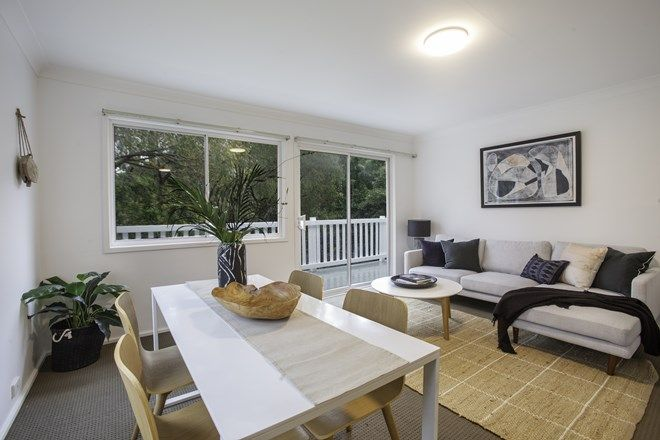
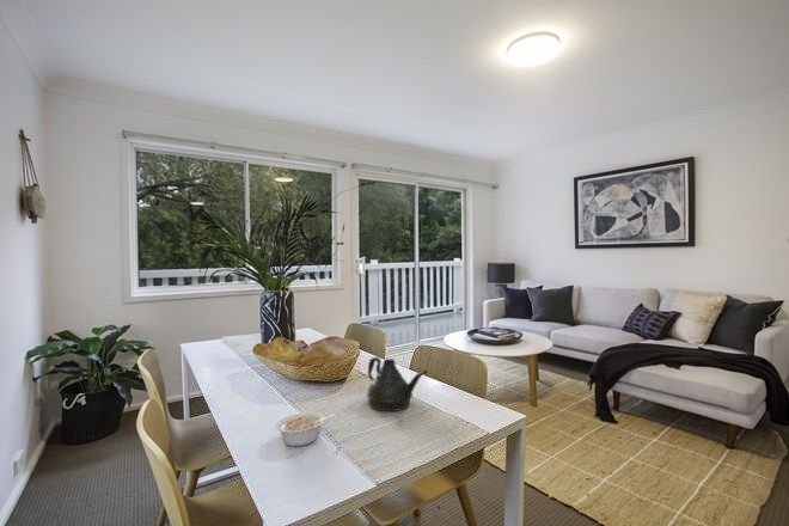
+ teapot (396, 384)
+ legume (302, 427)
